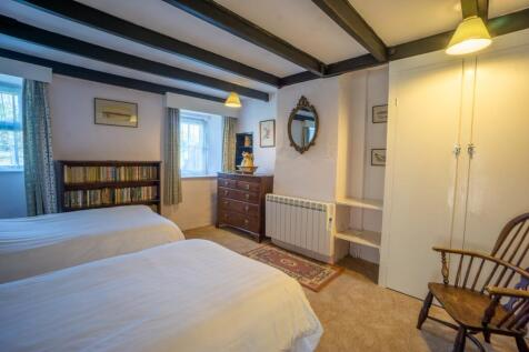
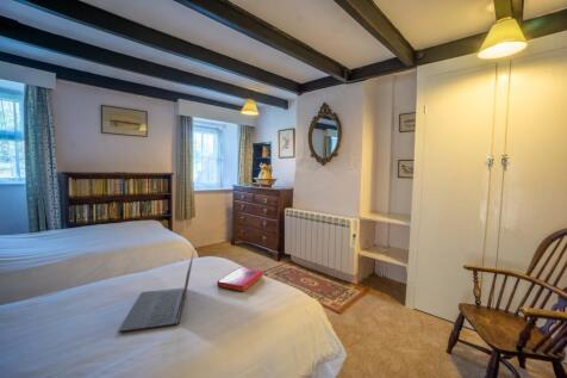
+ laptop (162, 290)
+ hardback book (241, 278)
